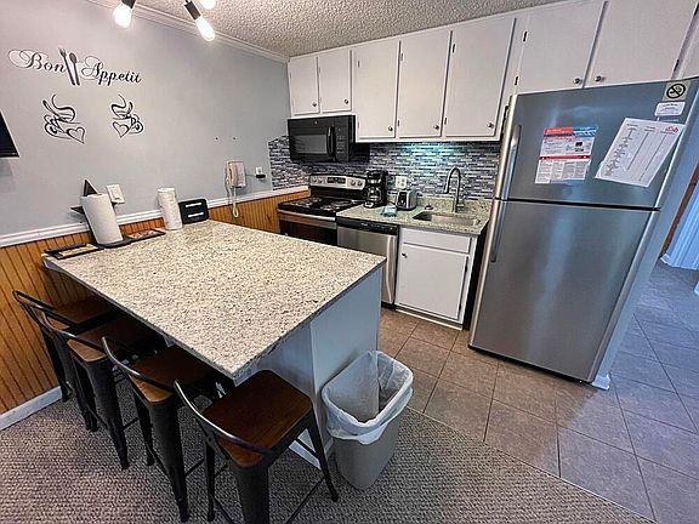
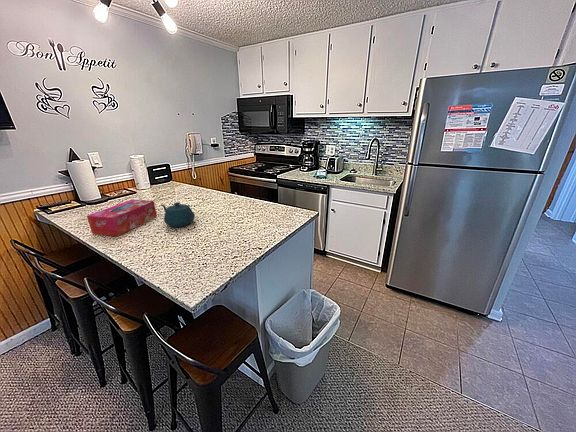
+ teapot (177, 213)
+ tissue box (125, 216)
